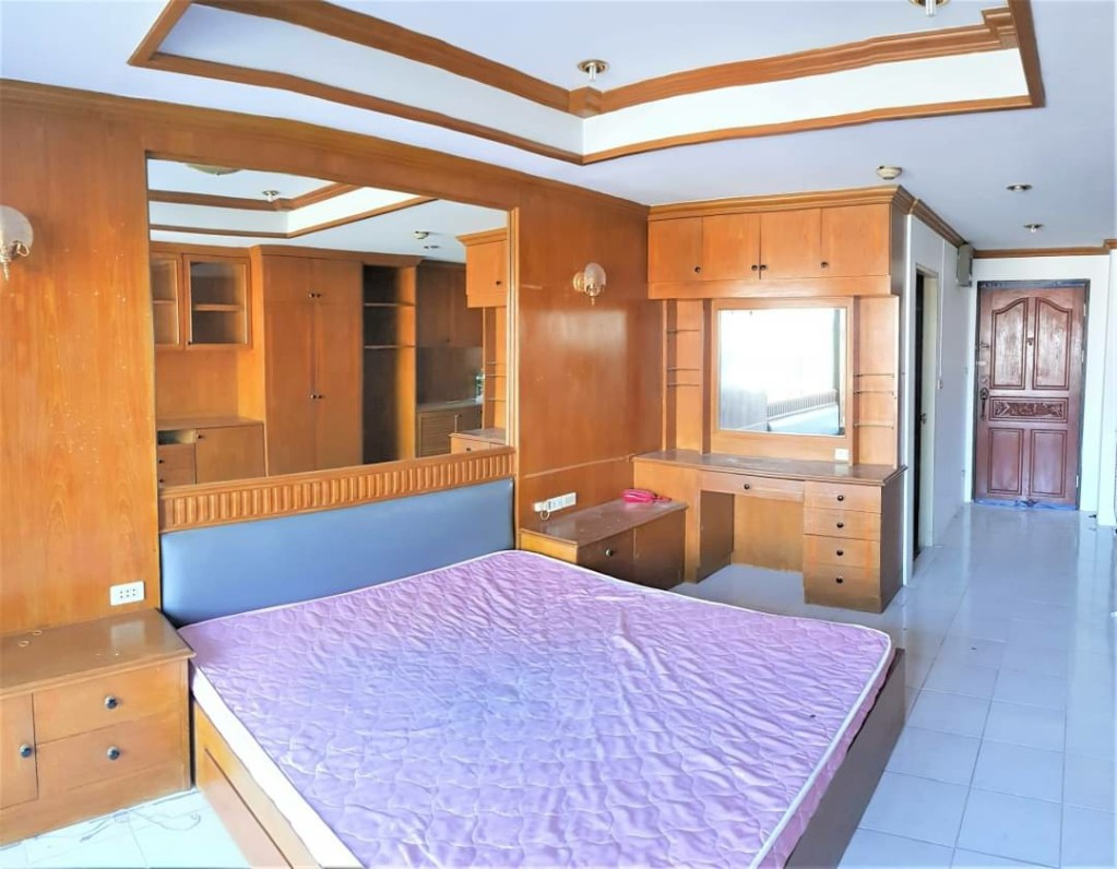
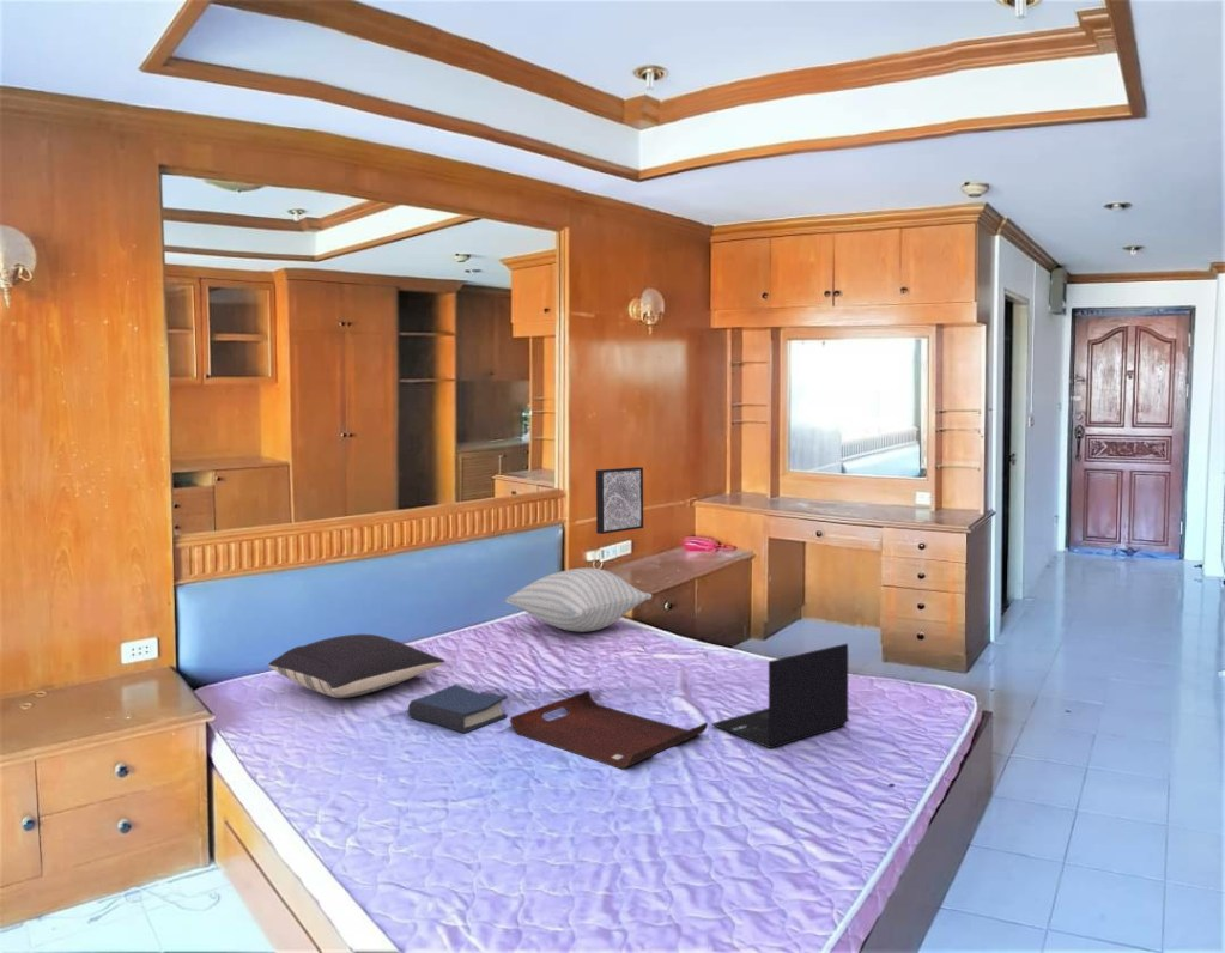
+ pillow (578, 599)
+ wall art (620, 499)
+ serving tray (607, 727)
+ pillow (356, 662)
+ laptop (780, 685)
+ hardback book (457, 706)
